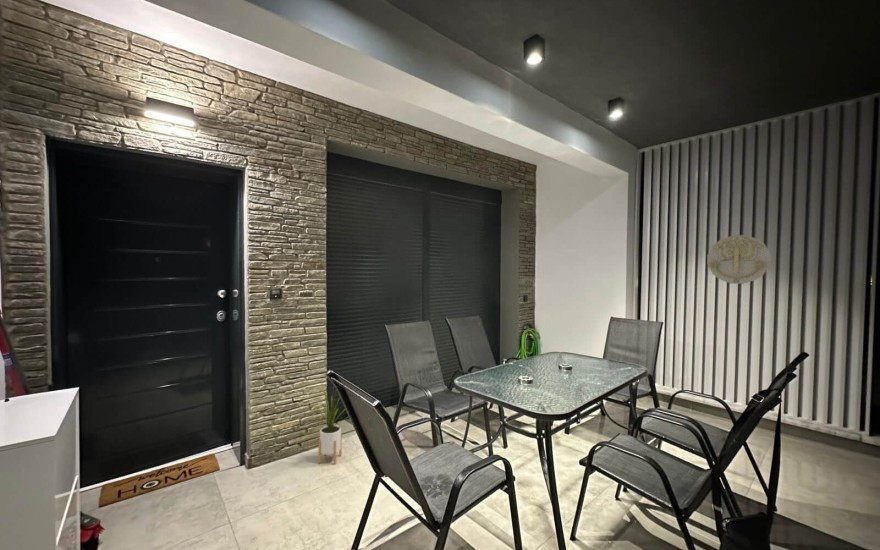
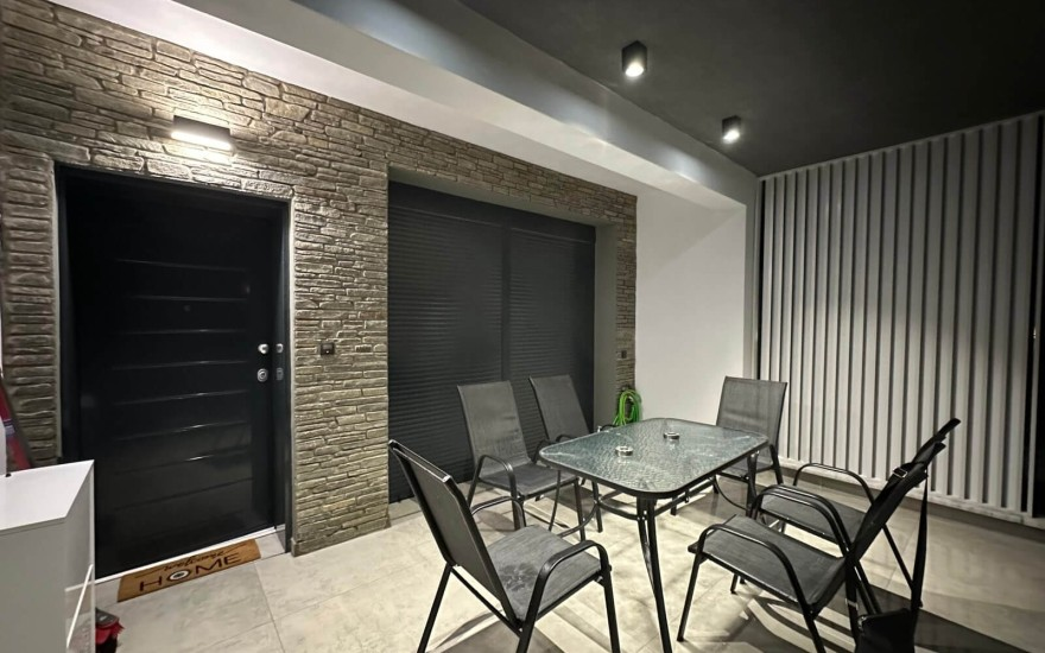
- wall decoration (737, 259)
- house plant (330, 419)
